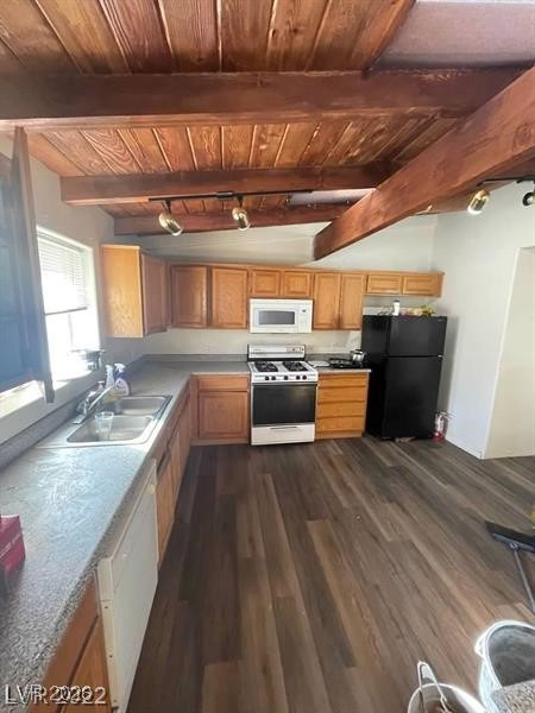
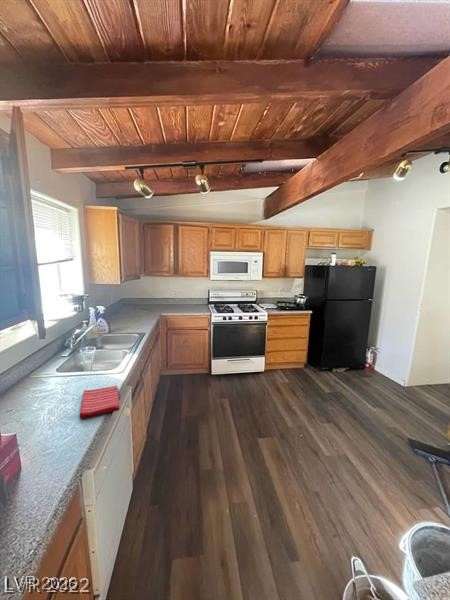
+ dish towel (100, 399)
